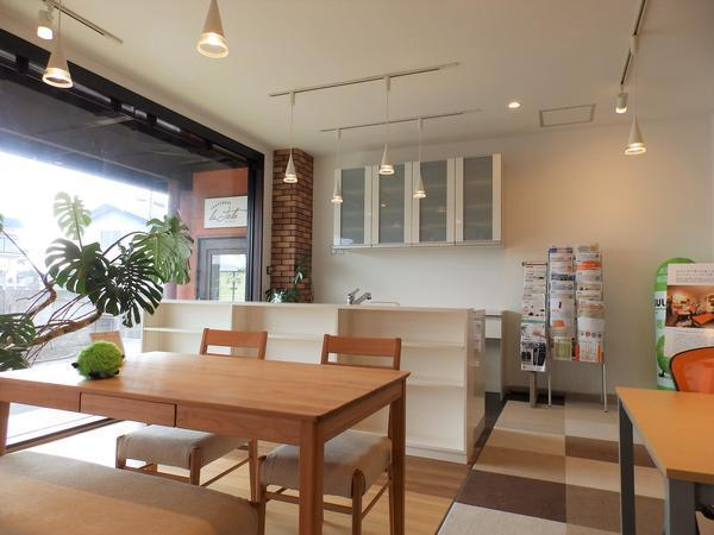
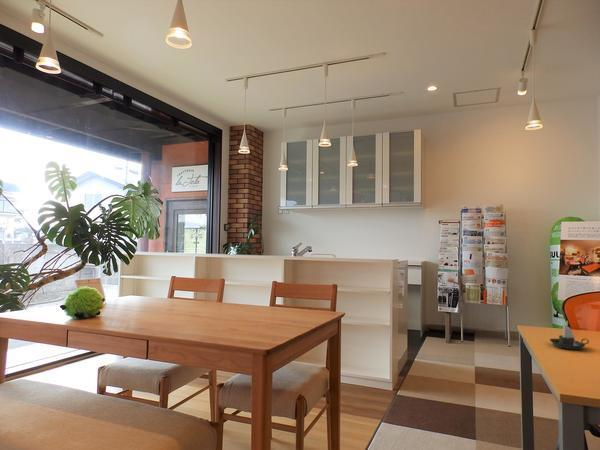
+ candle (569, 333)
